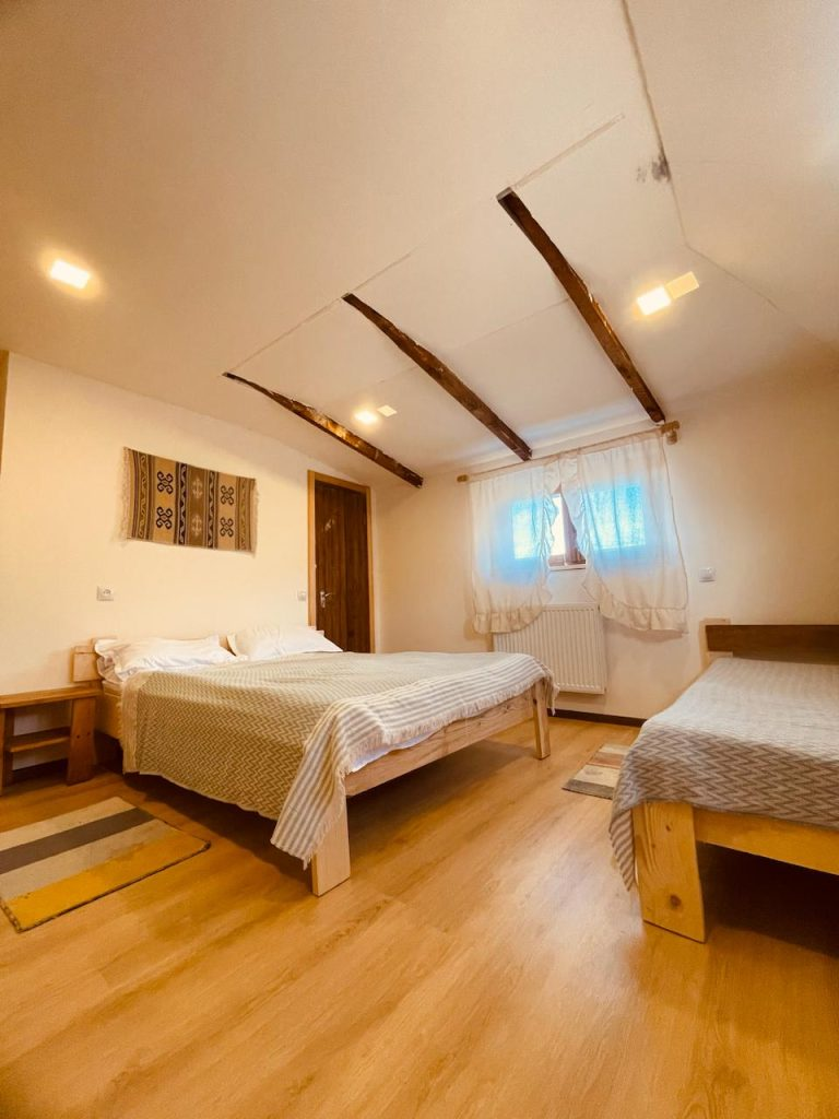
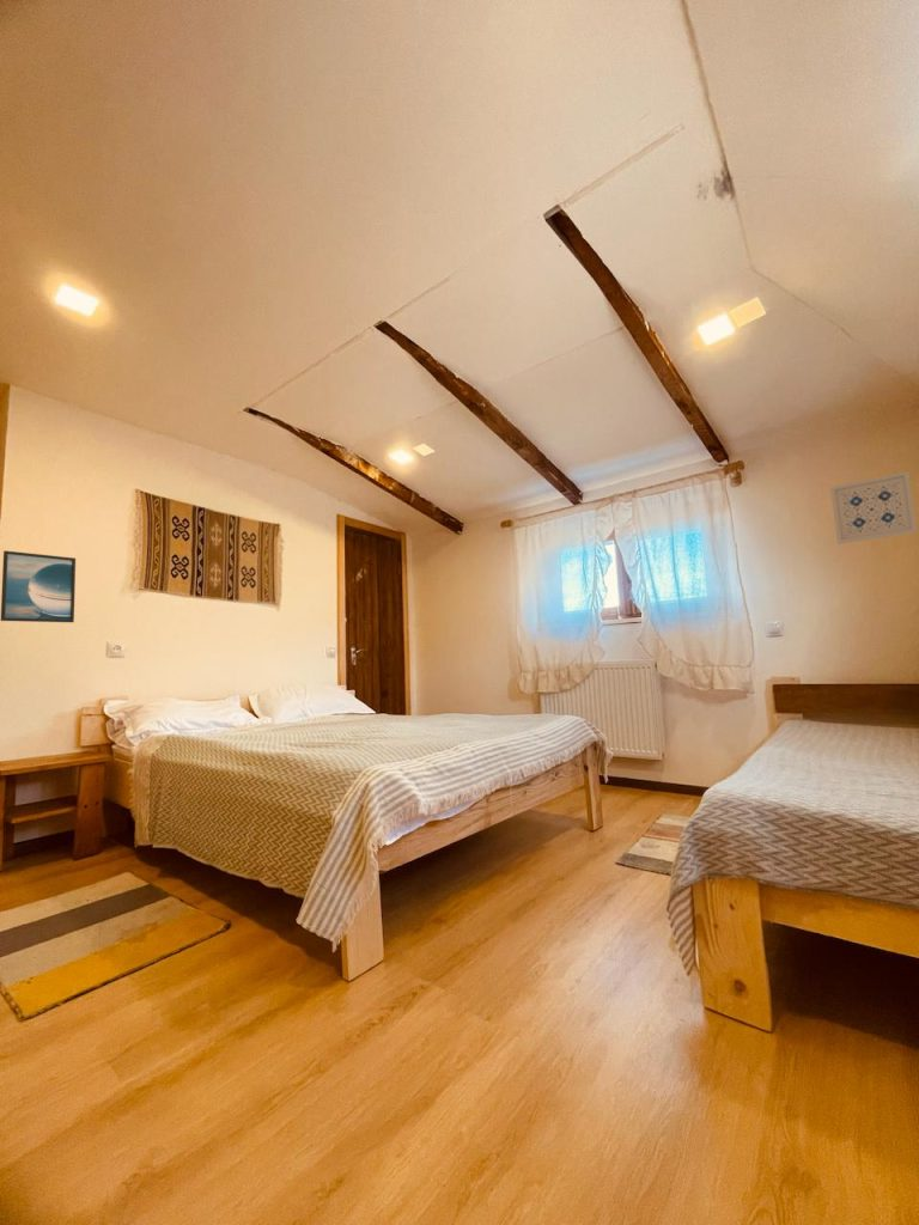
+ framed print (39, 587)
+ wall art (871, 508)
